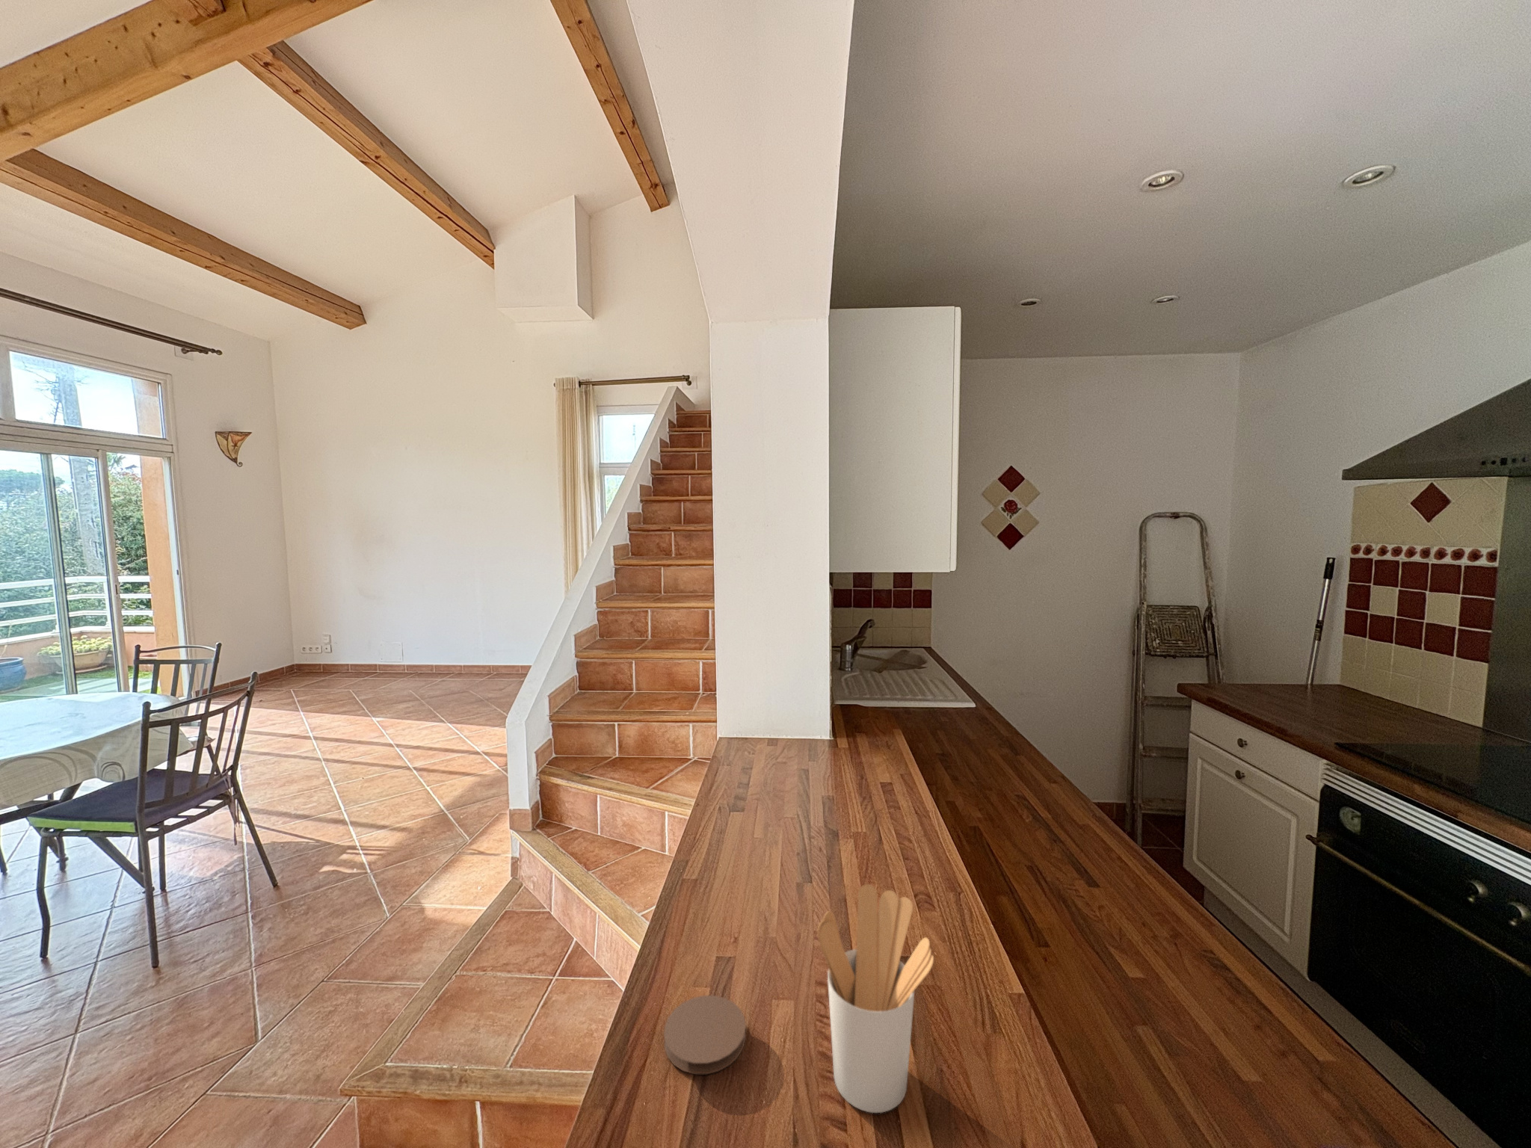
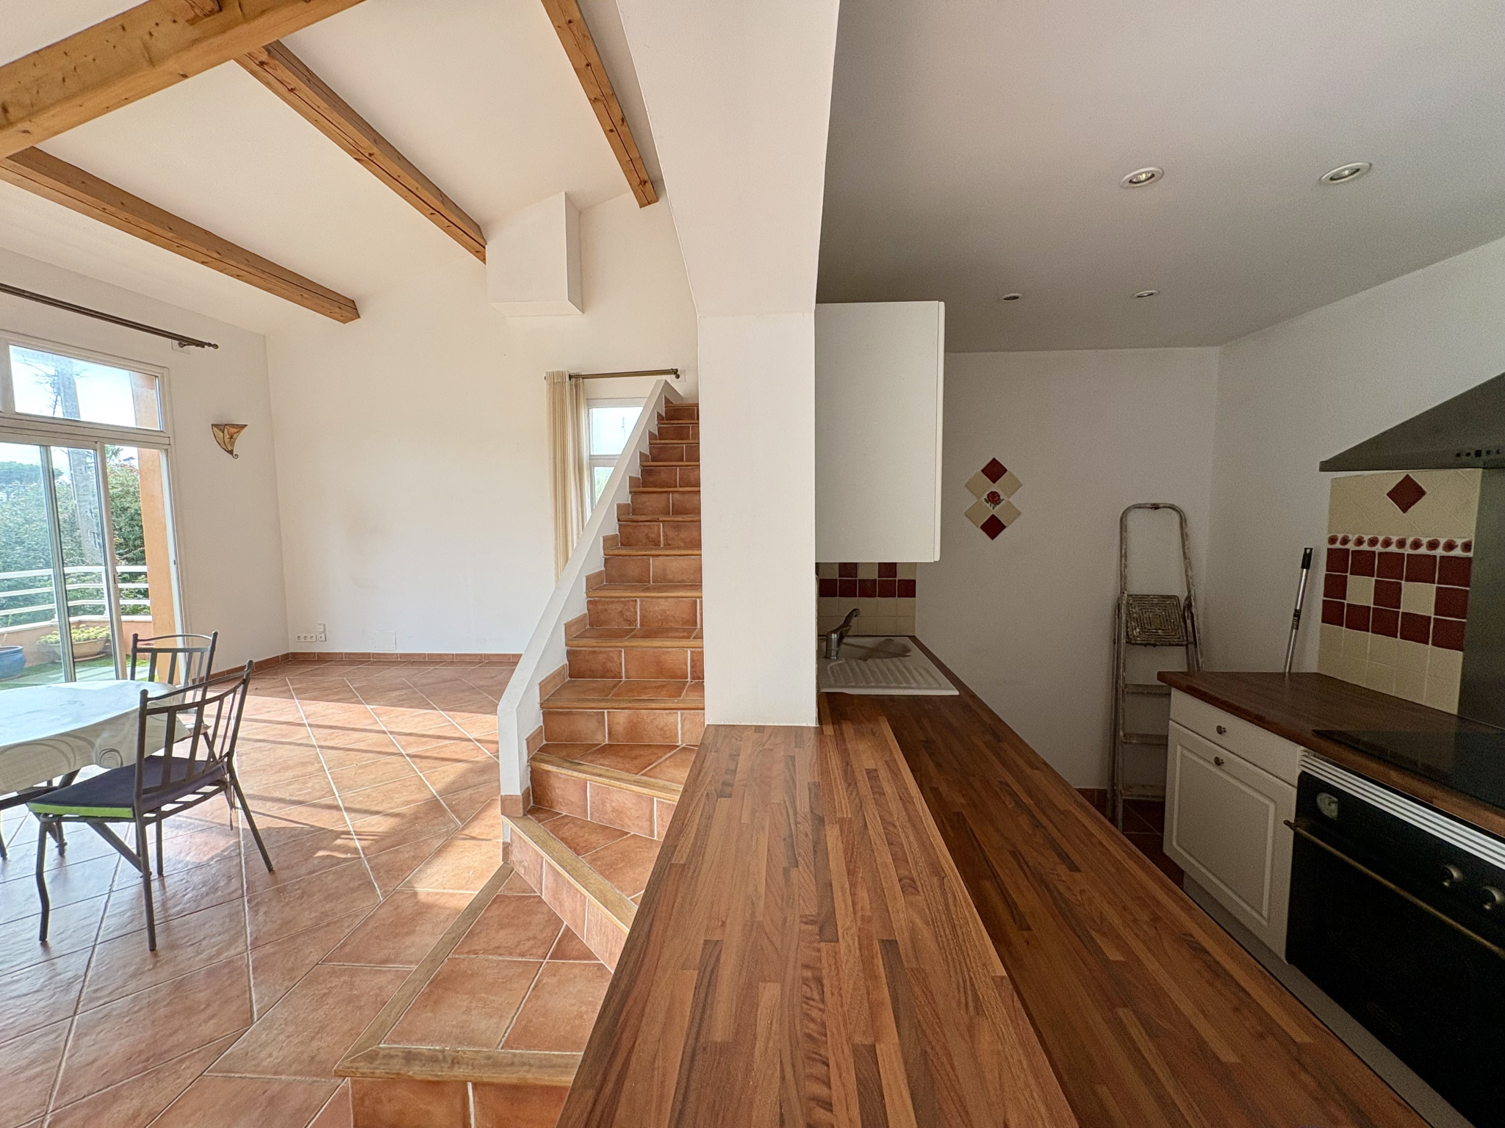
- utensil holder (875, 988)
- coaster (705, 1032)
